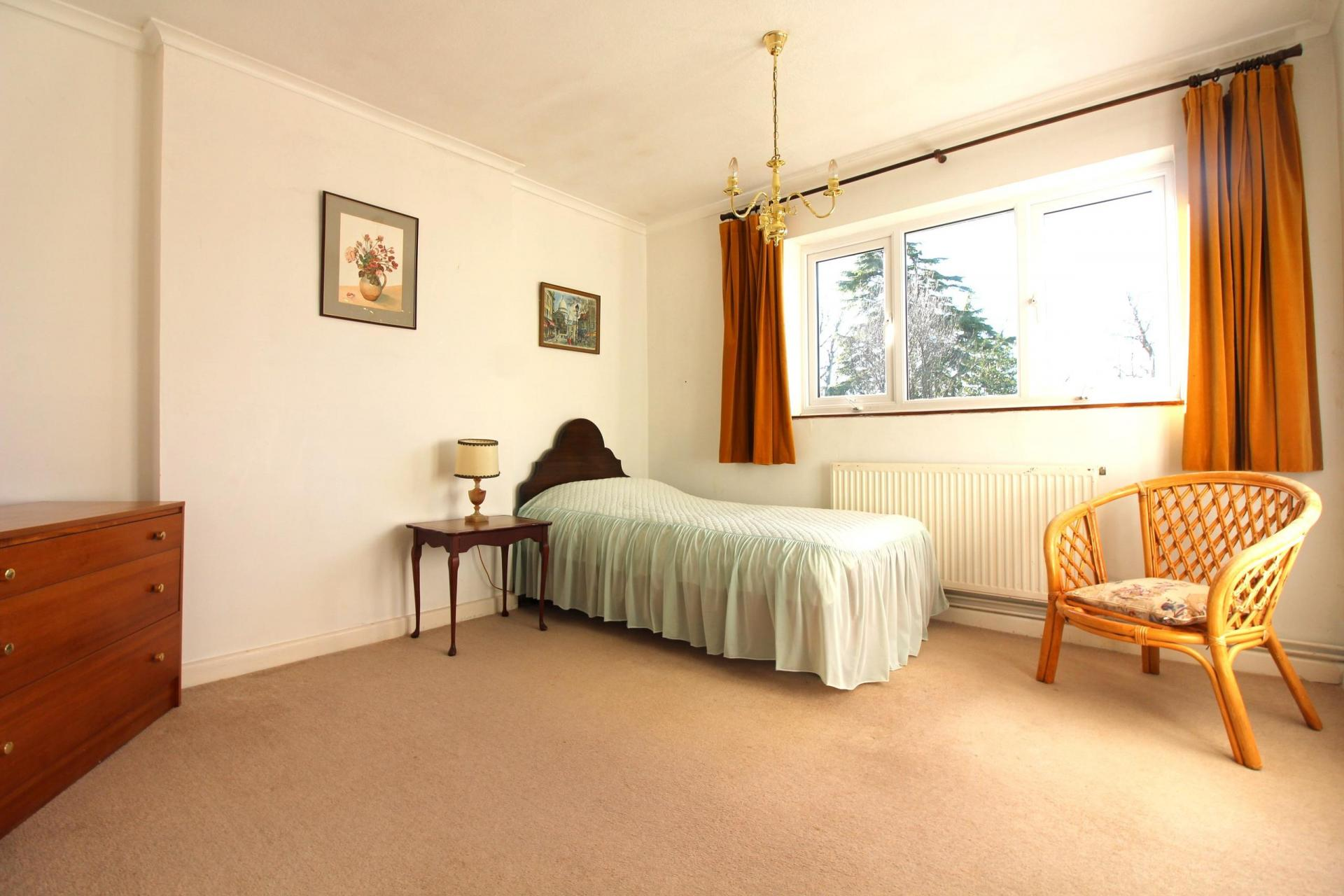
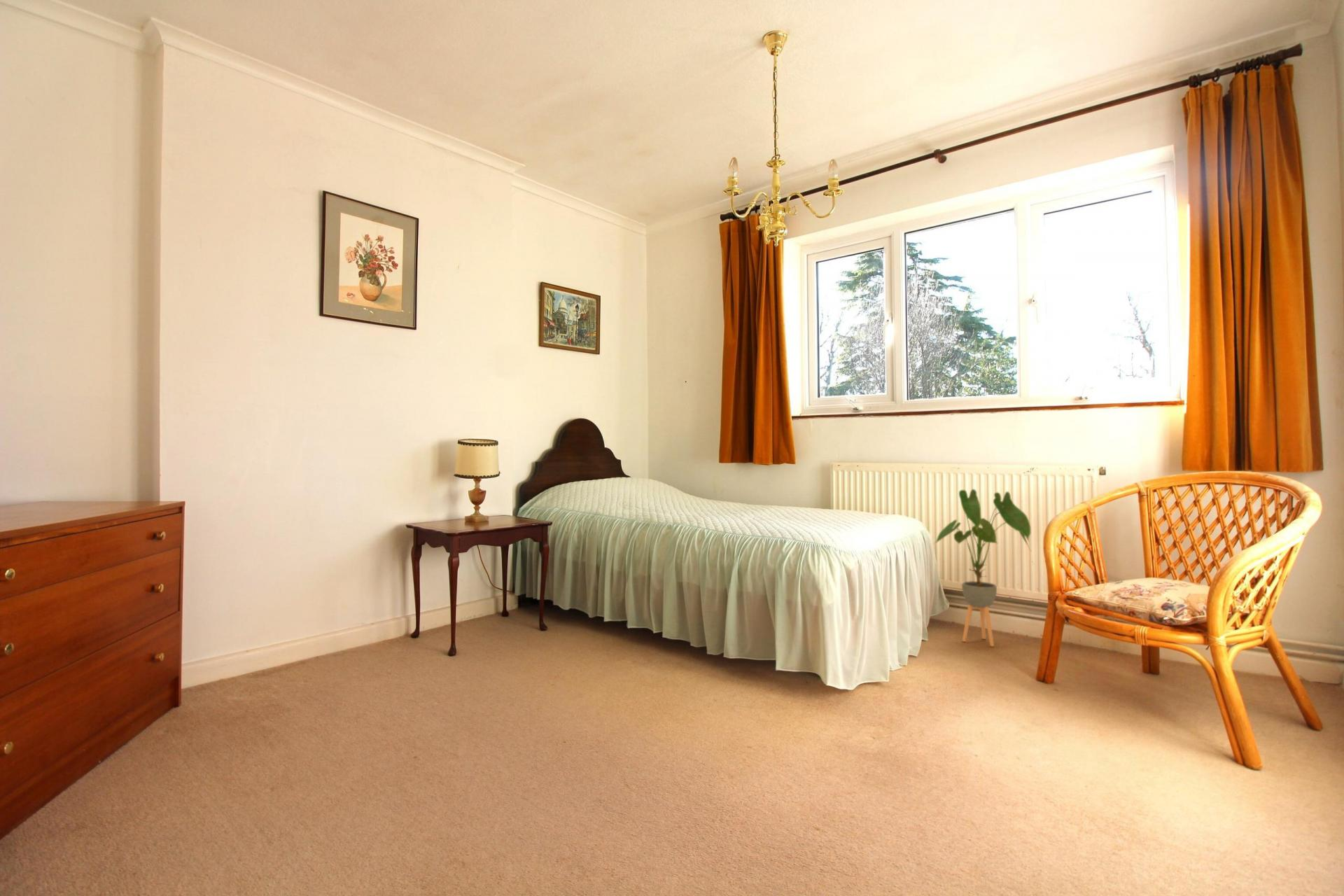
+ house plant (986, 564)
